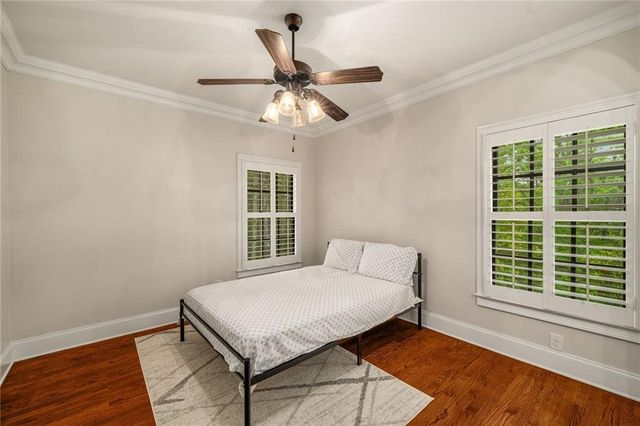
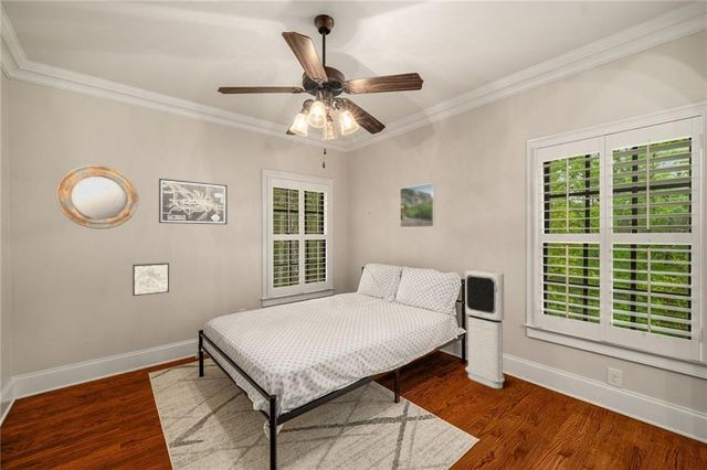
+ air purifier (489, 324)
+ wall art (194, 203)
+ home mirror (99, 196)
+ wall art (151, 278)
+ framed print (416, 206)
